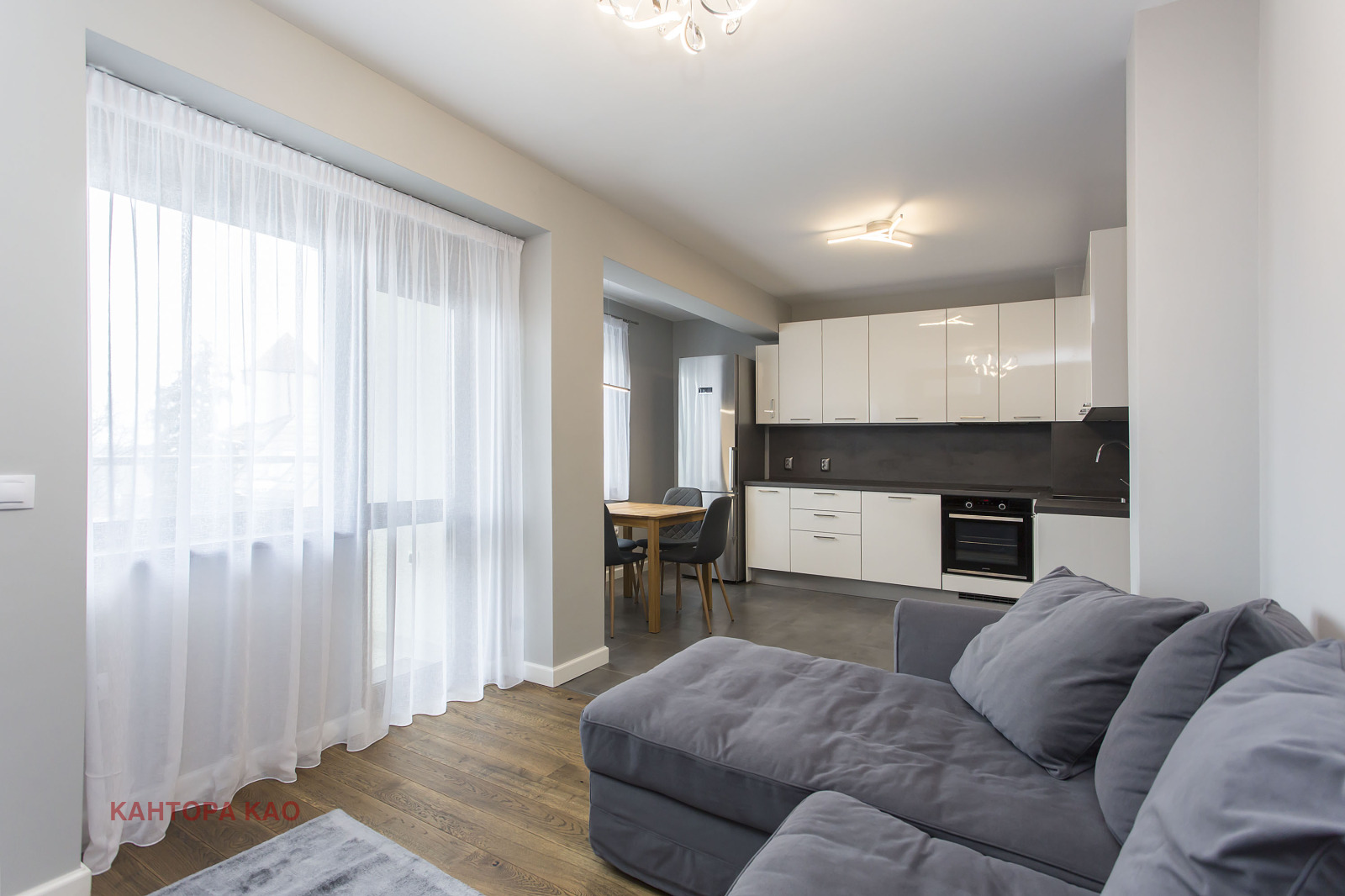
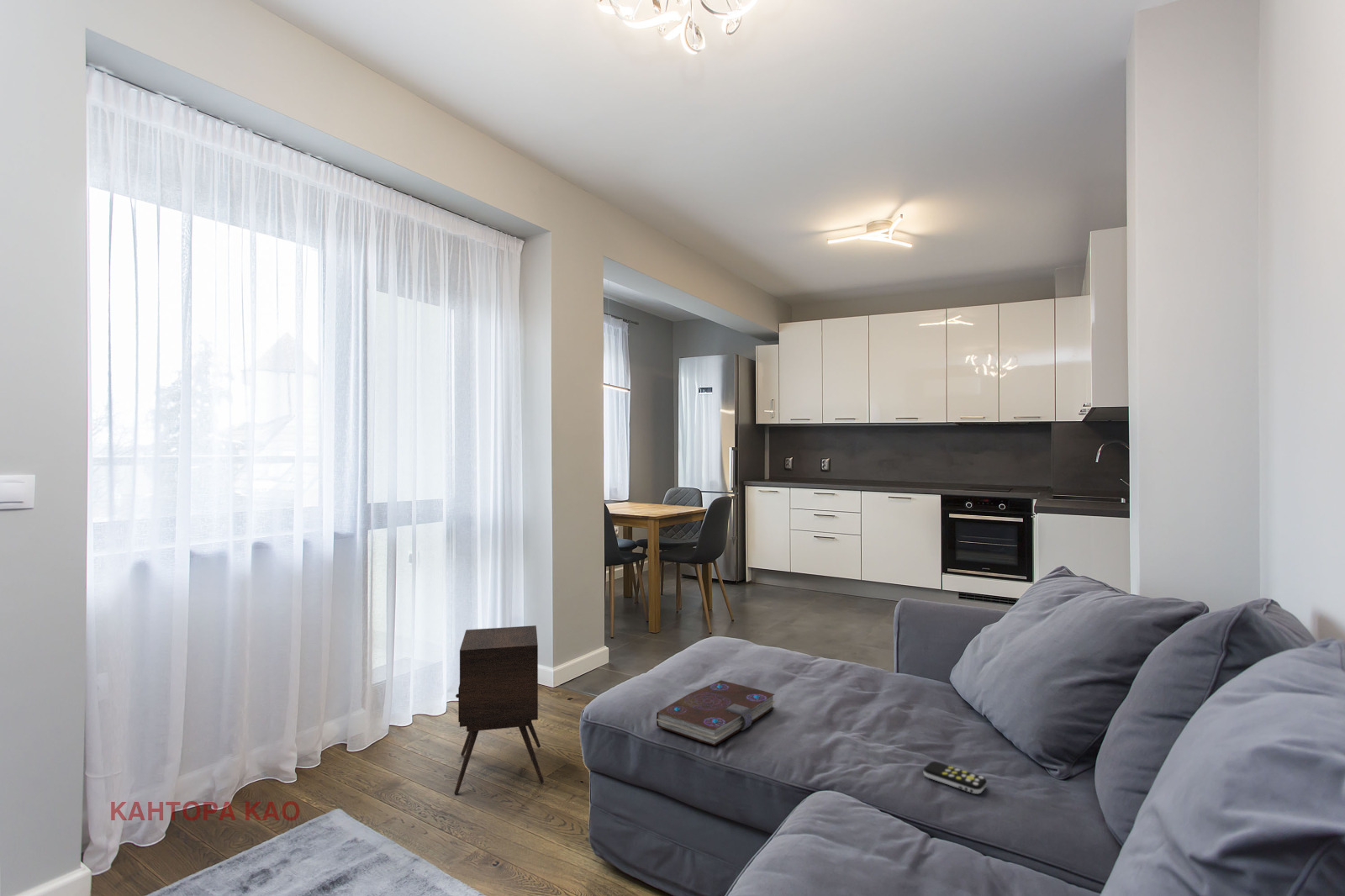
+ remote control (954, 777)
+ book (718, 708)
+ side table (499, 704)
